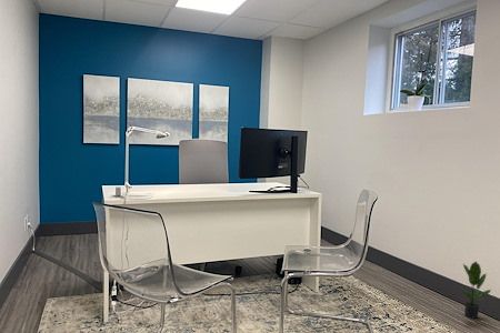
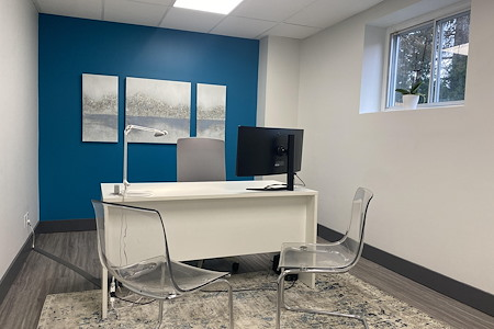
- potted plant (472, 290)
